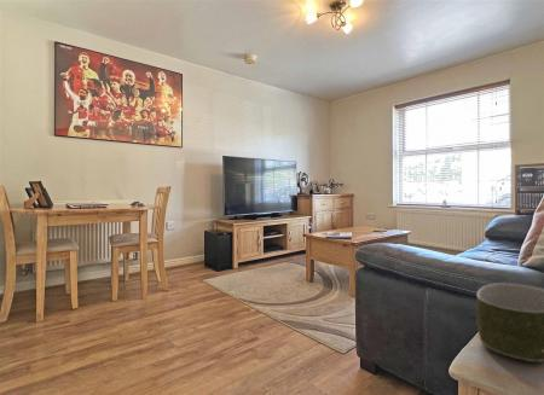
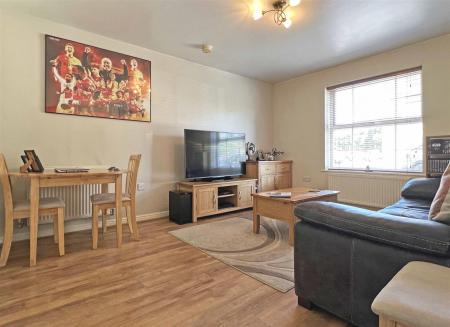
- bowl (515, 319)
